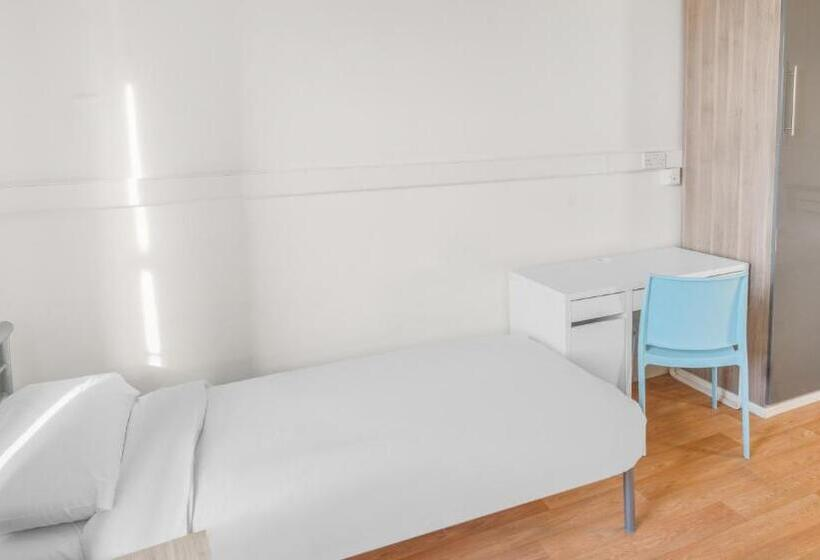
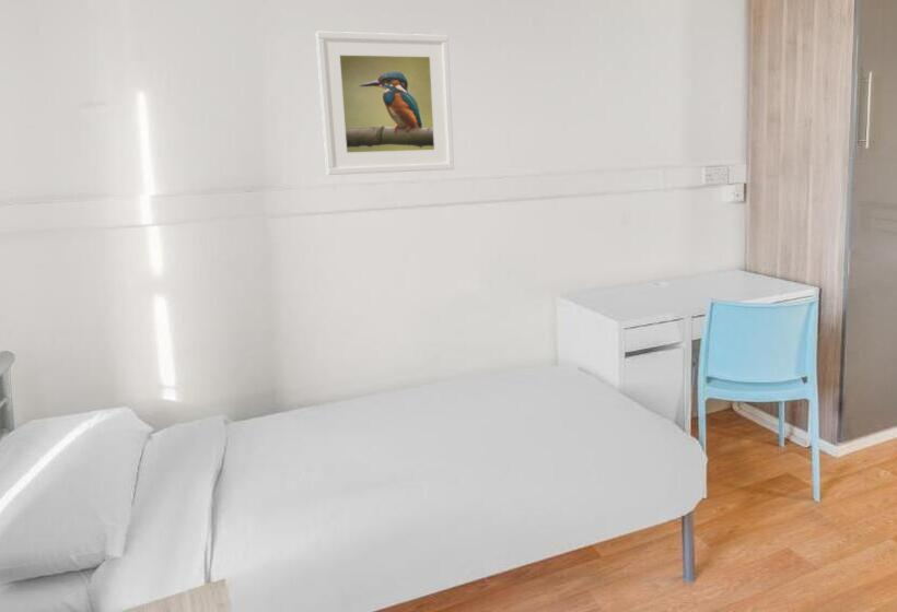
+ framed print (387, 104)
